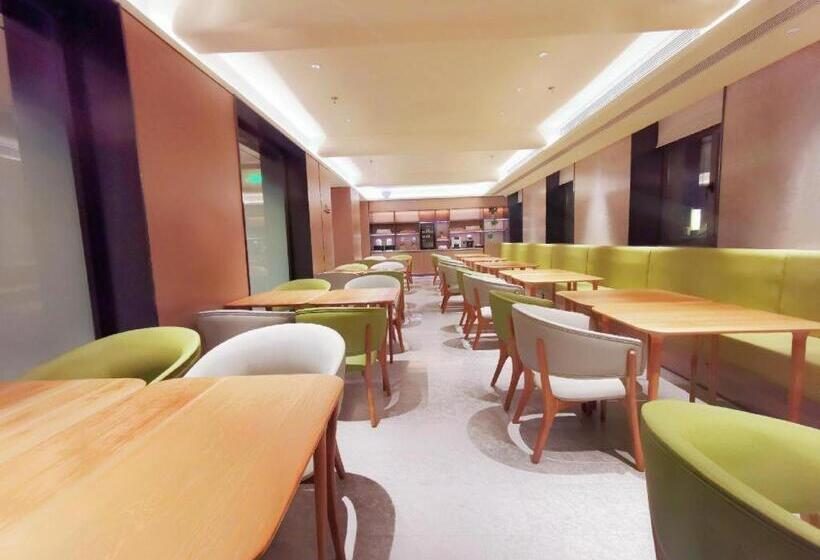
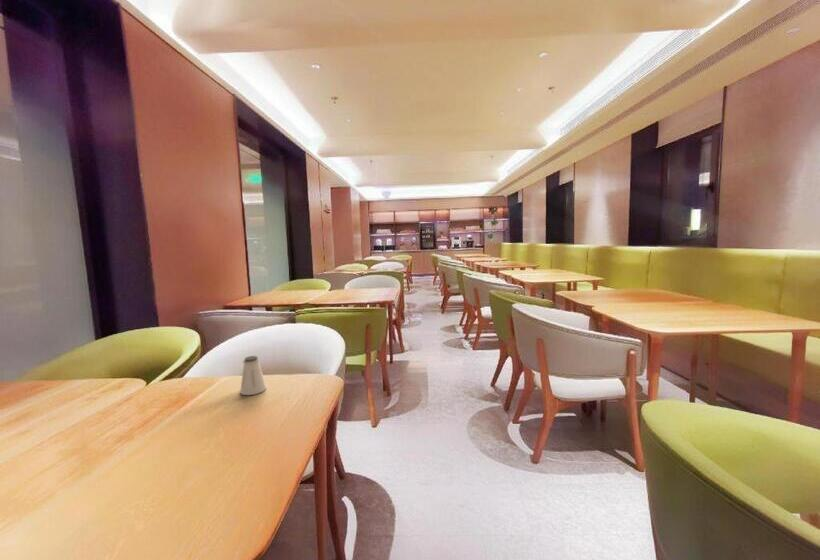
+ saltshaker (252, 373)
